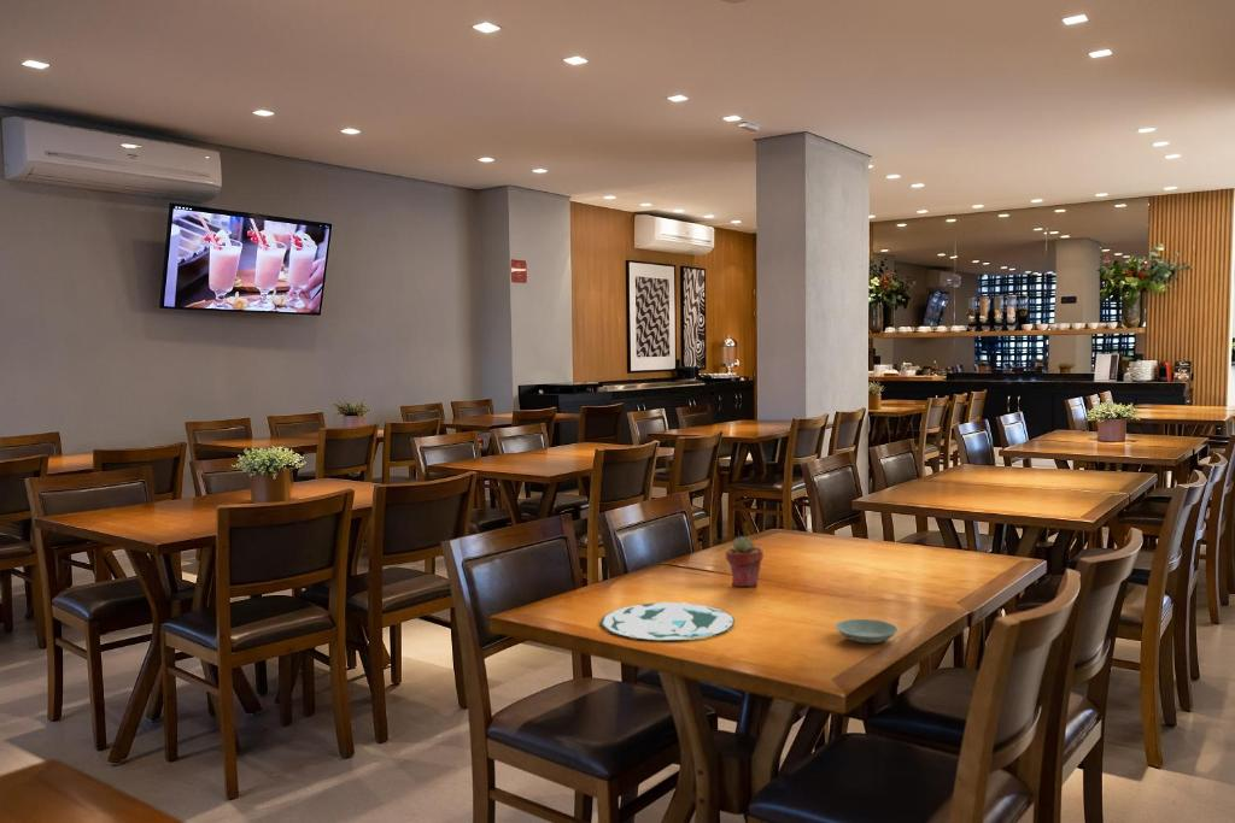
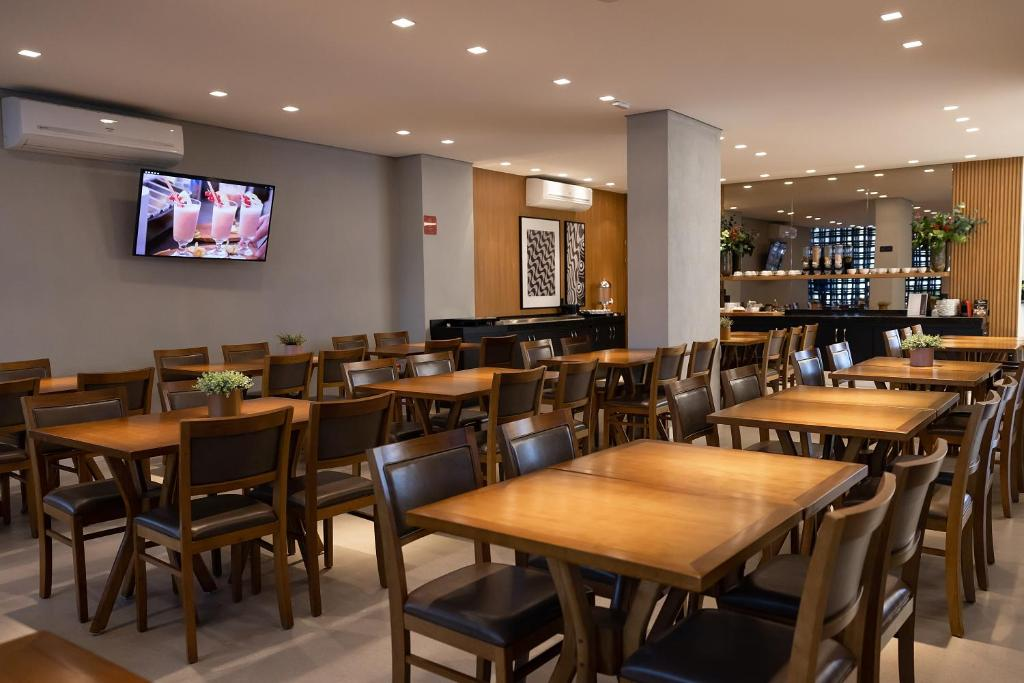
- potted succulent (744, 559)
- plate (667, 615)
- saucer (866, 633)
